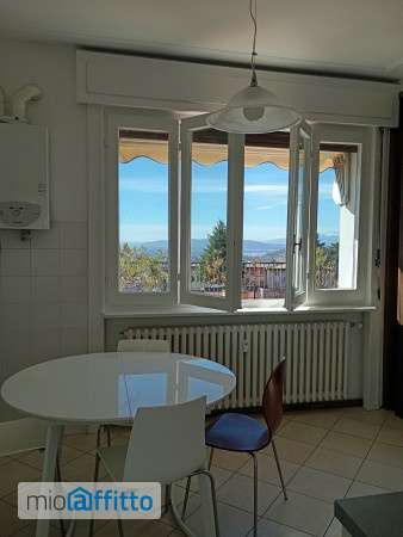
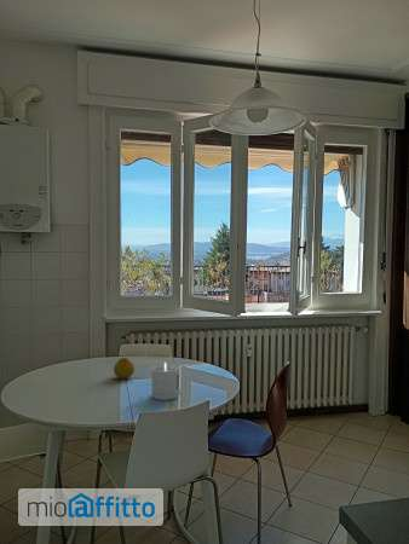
+ fruit (123, 368)
+ candle (165, 378)
